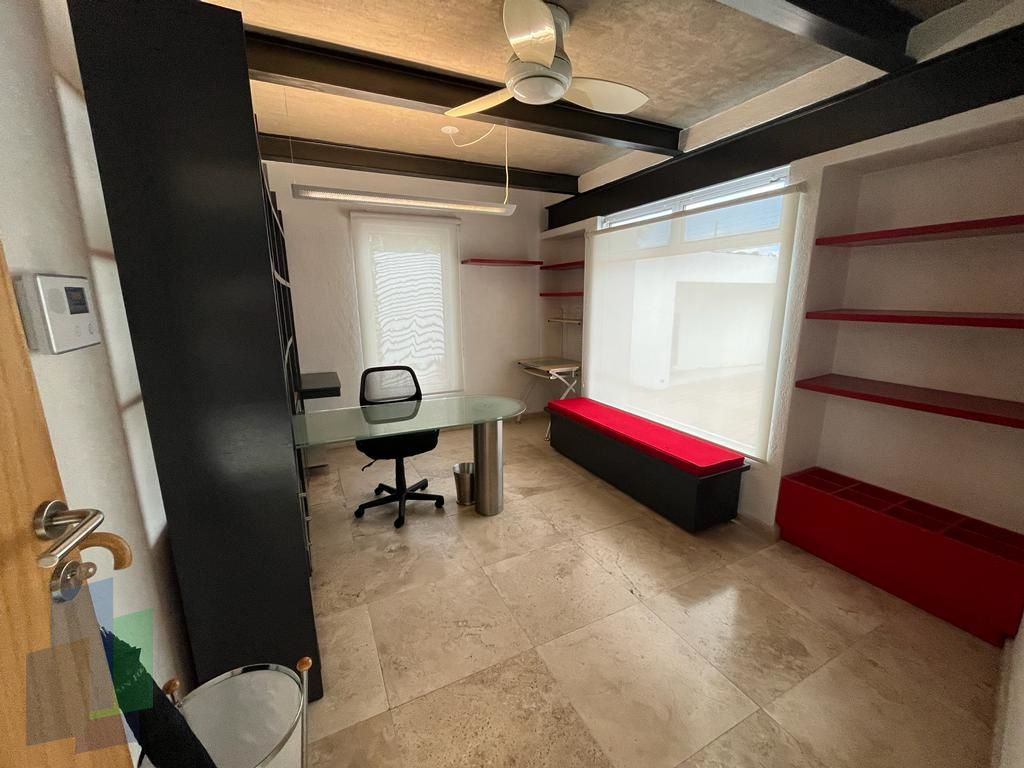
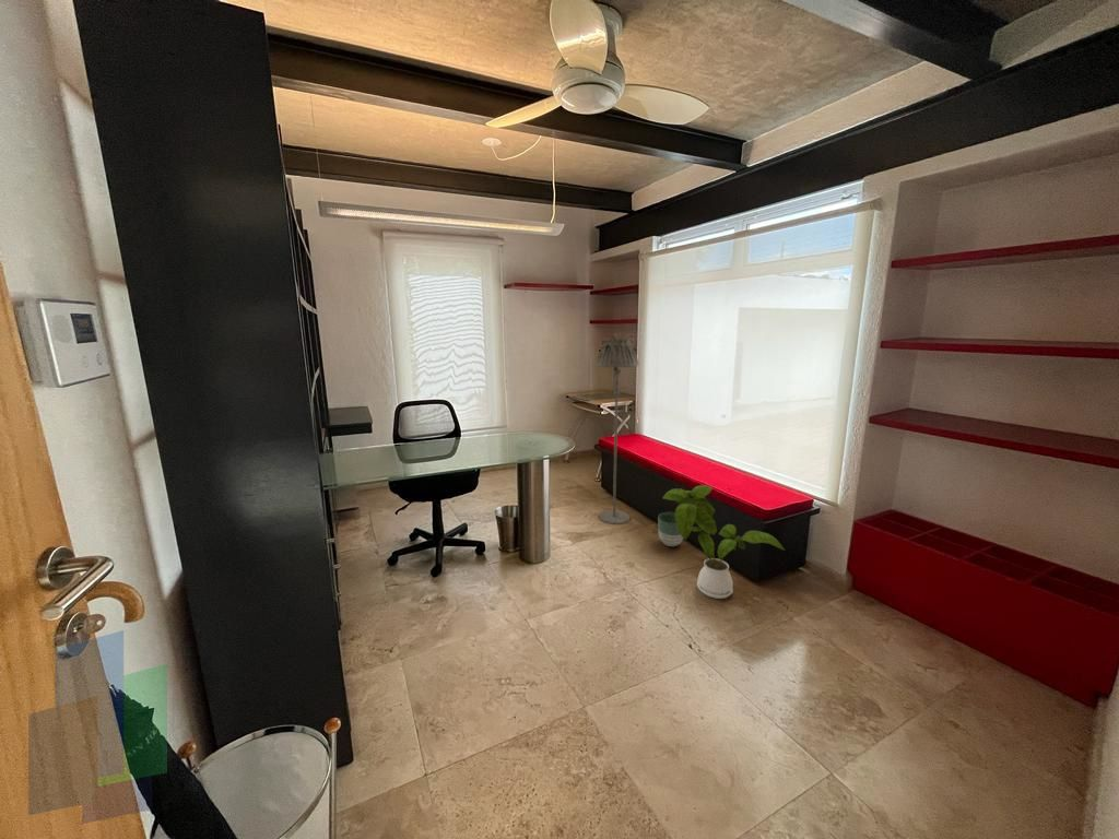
+ house plant (708, 543)
+ planter (671, 531)
+ floor lamp (615, 432)
